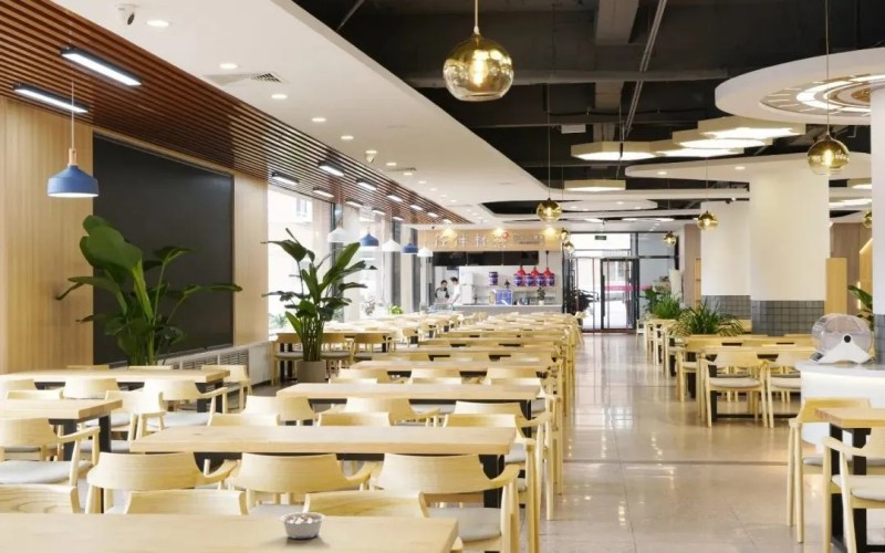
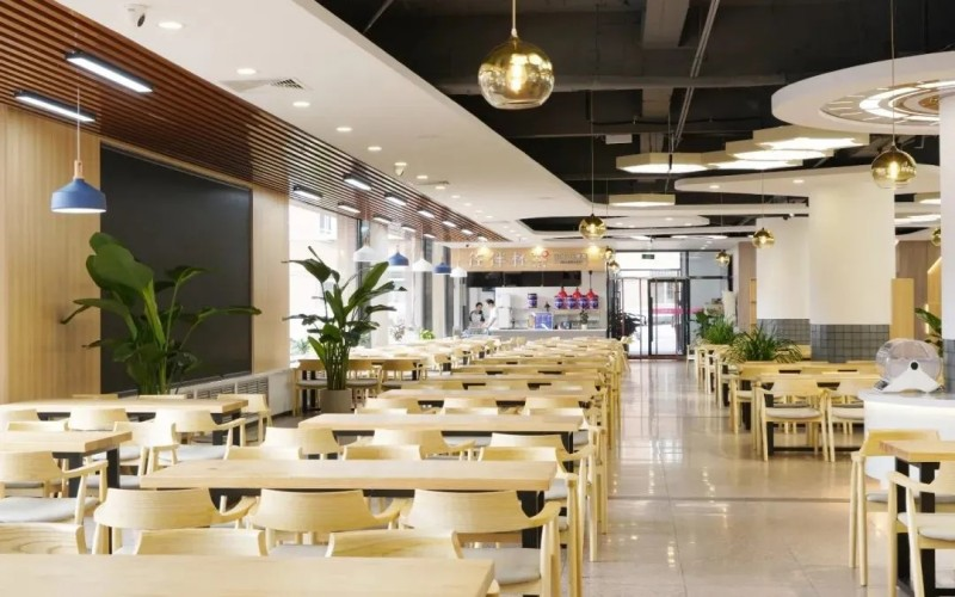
- legume (302, 524)
